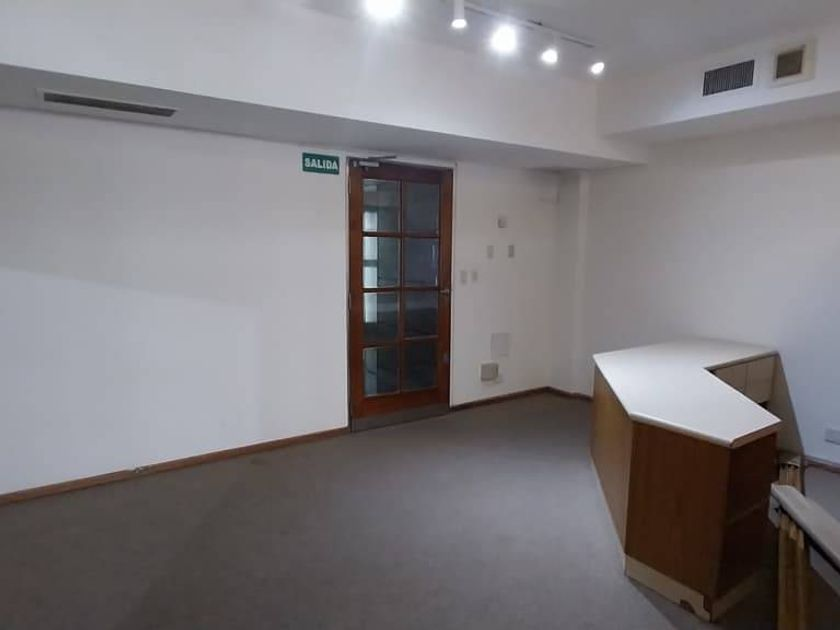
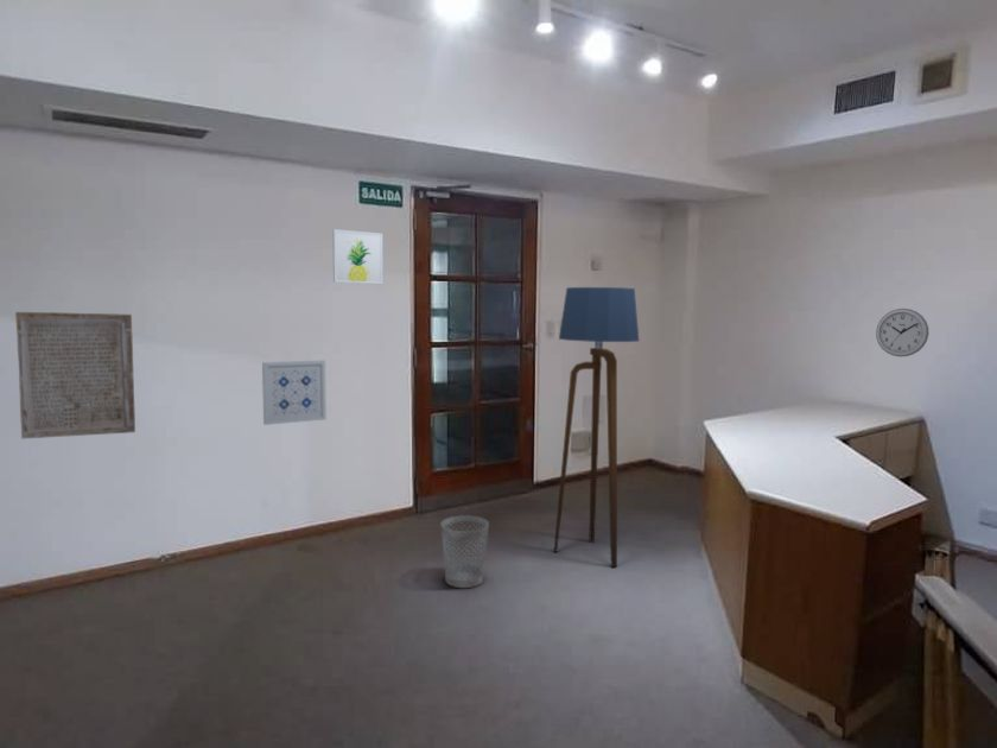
+ wall art (357, 256)
+ stone plaque (77, 374)
+ wall clock (901, 332)
+ wastebasket (463, 552)
+ floor lamp (596, 424)
+ wall art (294, 392)
